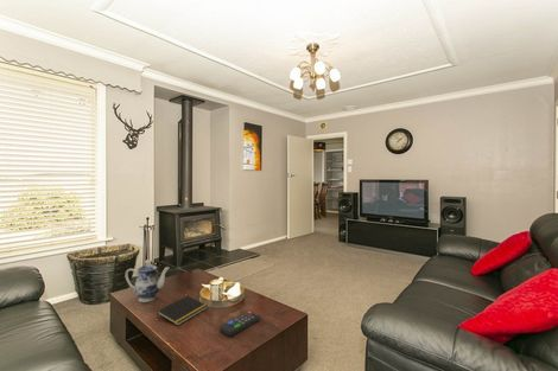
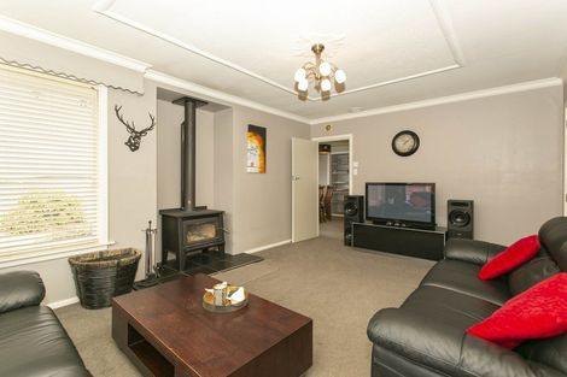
- remote control (240, 322)
- notepad (183, 308)
- teapot (147, 279)
